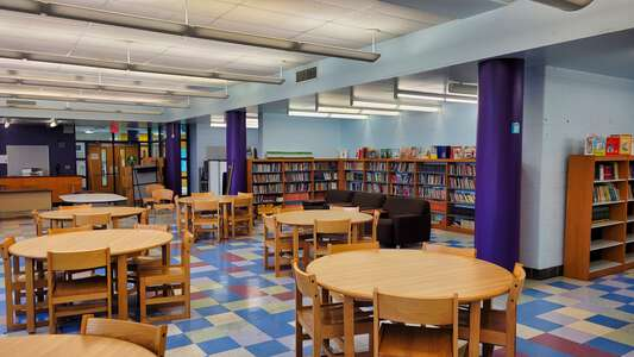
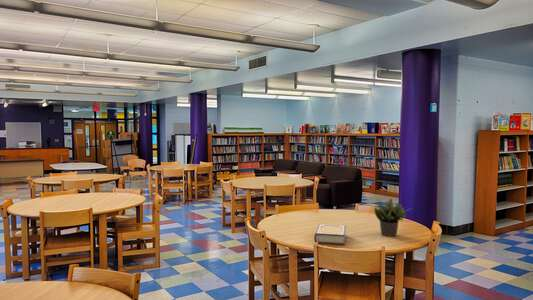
+ book (330, 234)
+ potted plant (393, 216)
